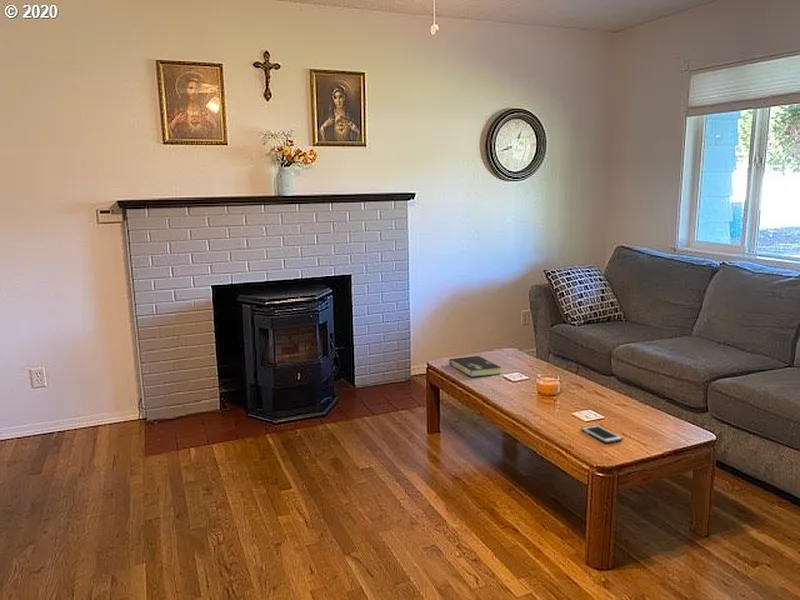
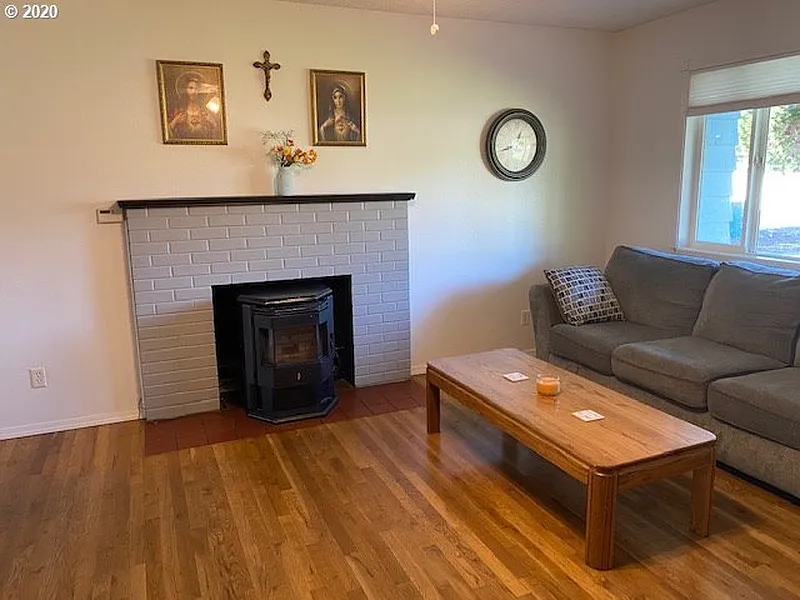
- cell phone (601, 433)
- book (474, 365)
